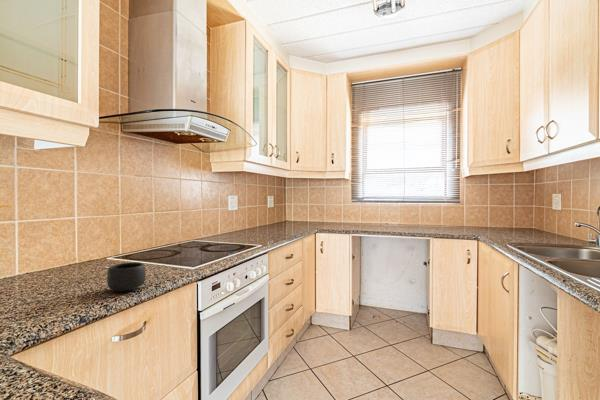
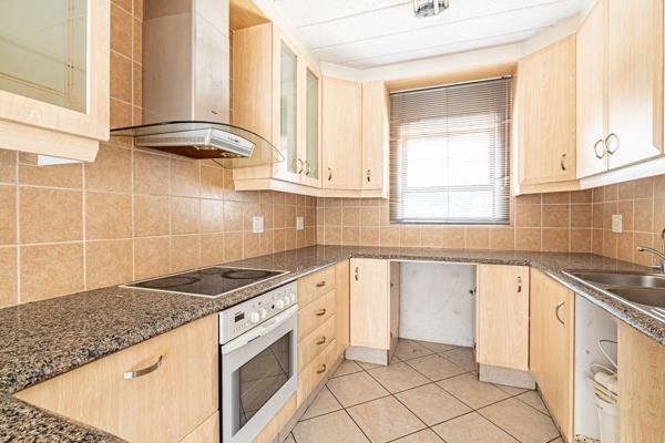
- mug (126, 276)
